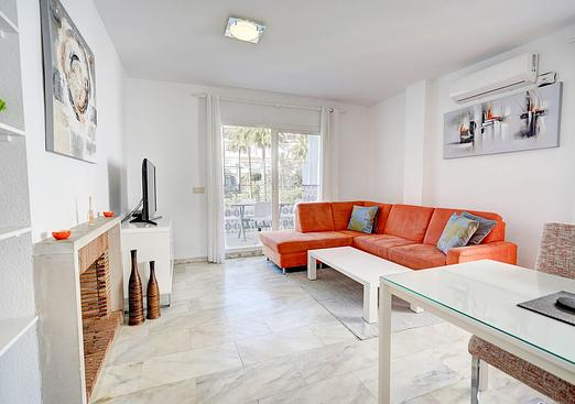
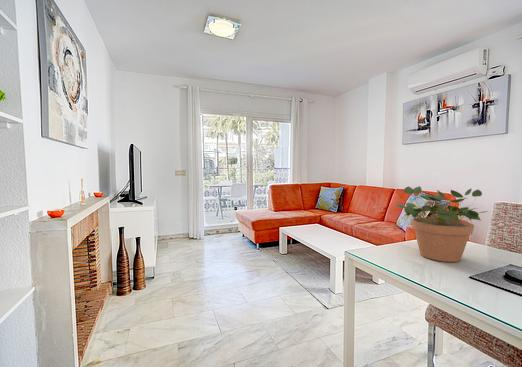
+ potted plant (433, 221)
